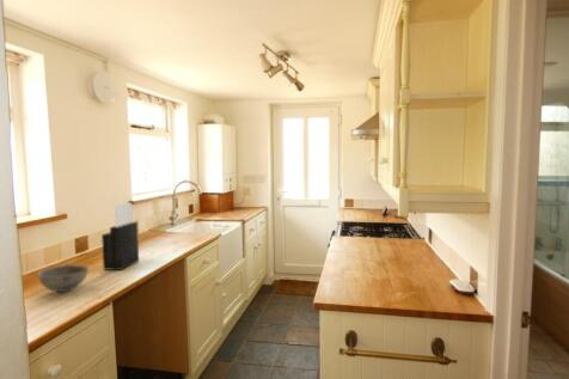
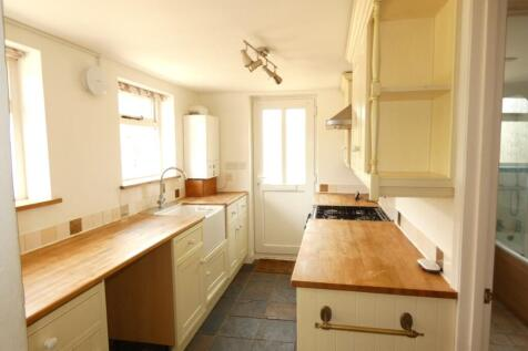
- knife block (118, 234)
- bowl (65, 280)
